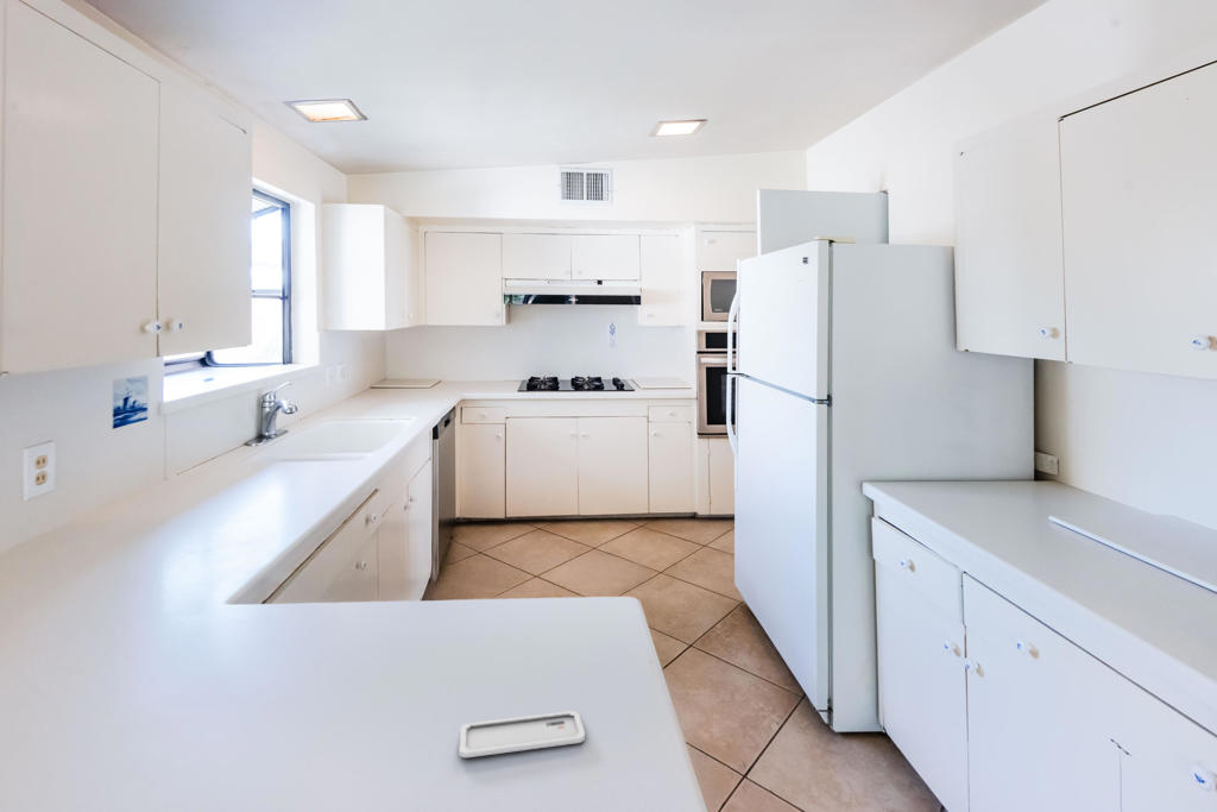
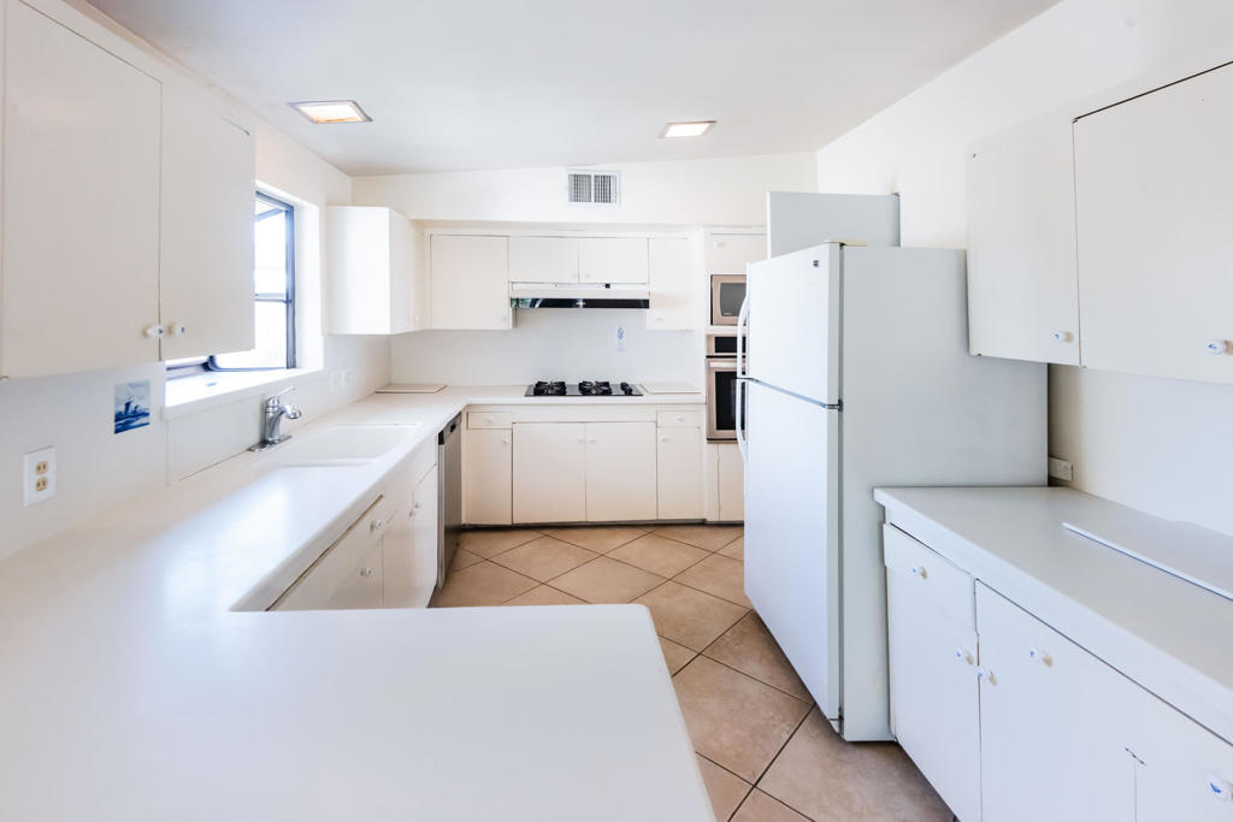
- smartphone (522, 732)
